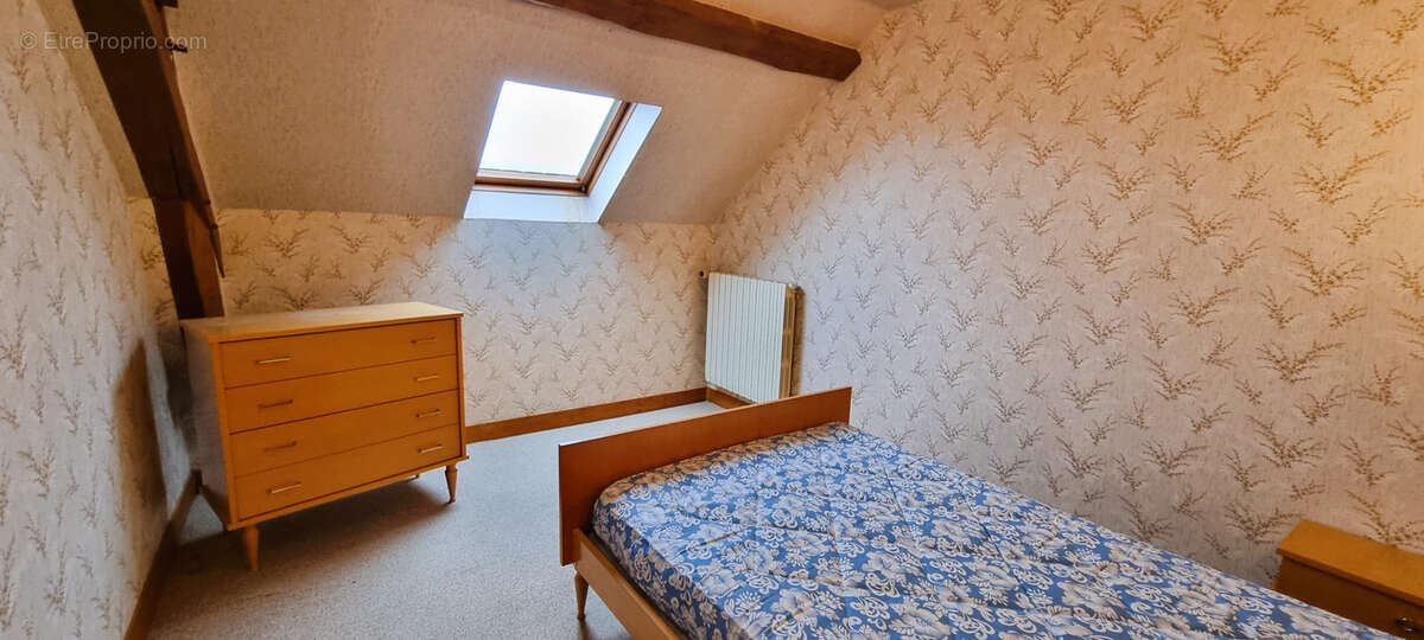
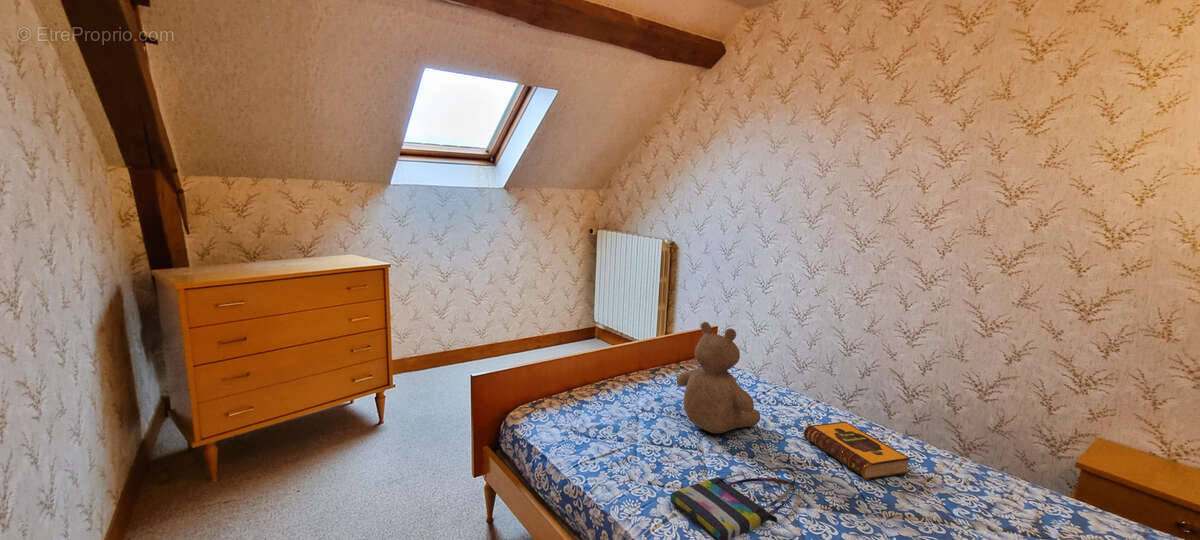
+ teddy bear (723, 374)
+ hardback book (853, 448)
+ tote bag (745, 496)
